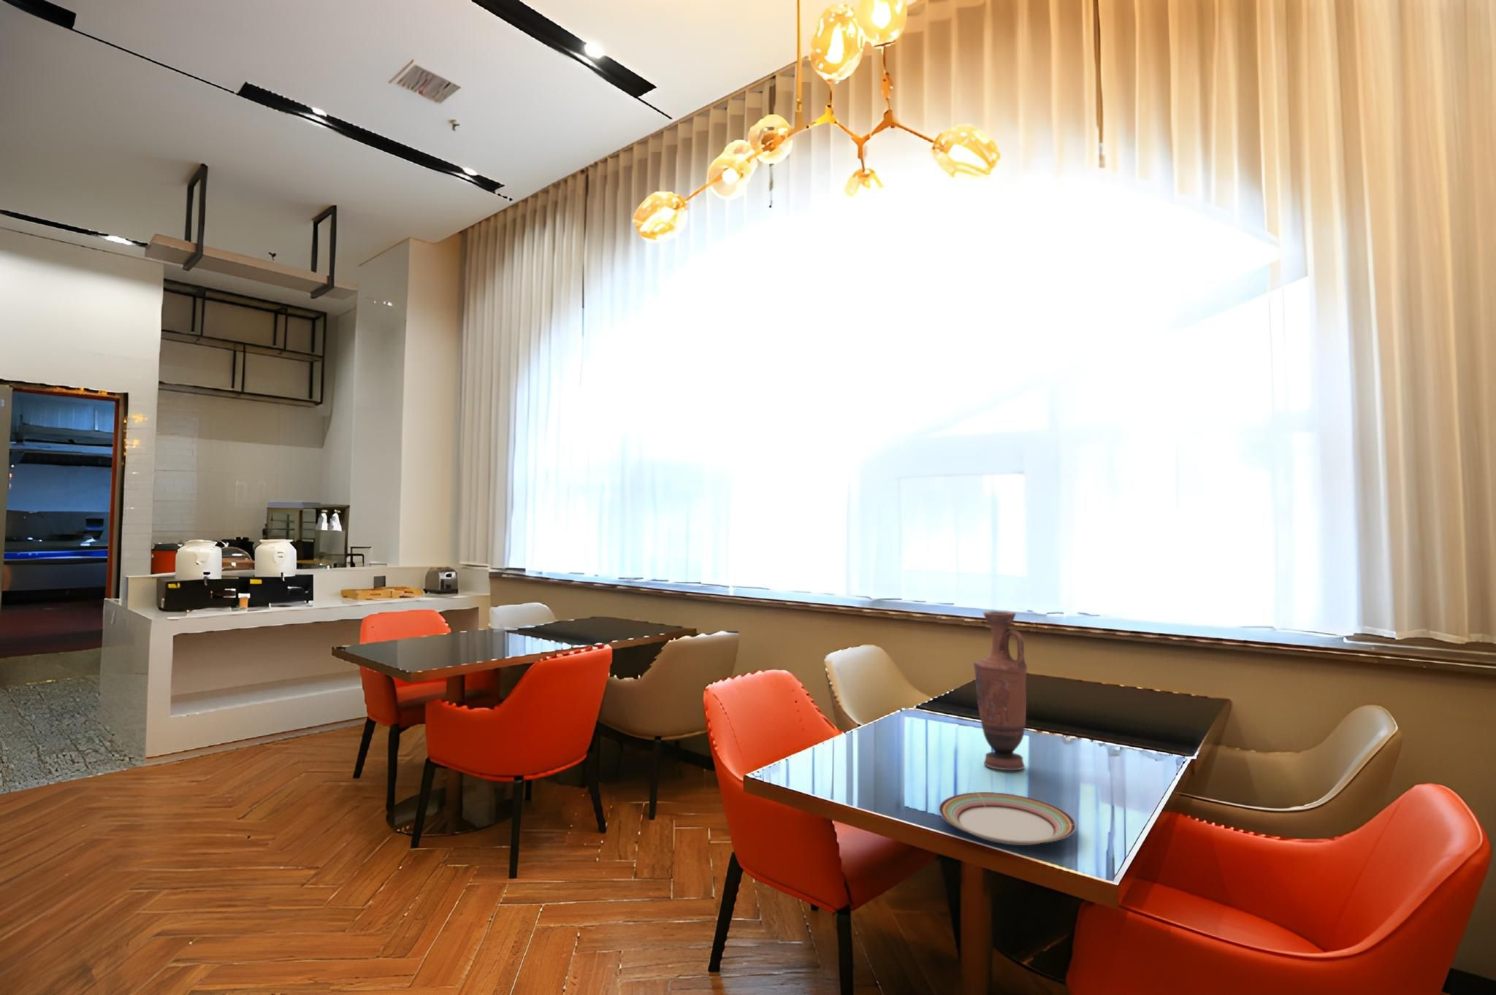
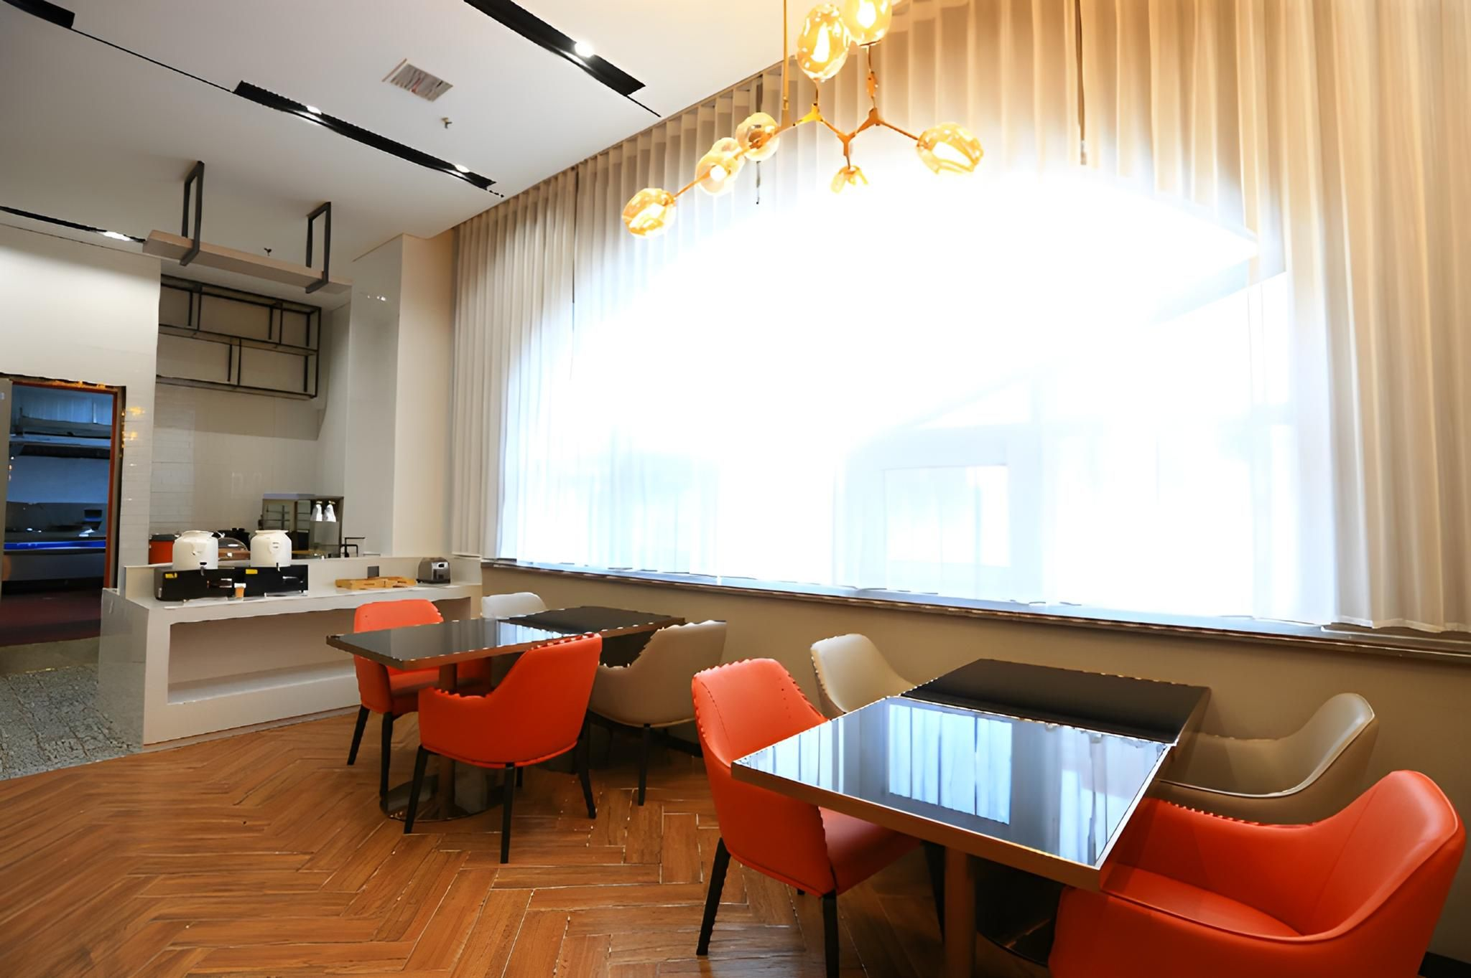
- plate (1005, 821)
- vase (1000, 687)
